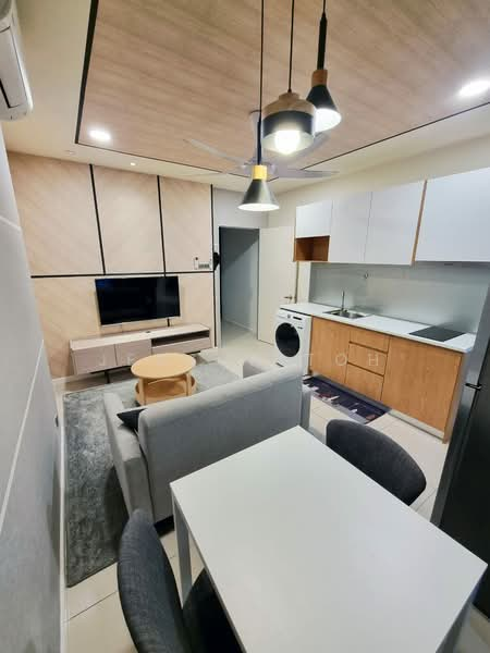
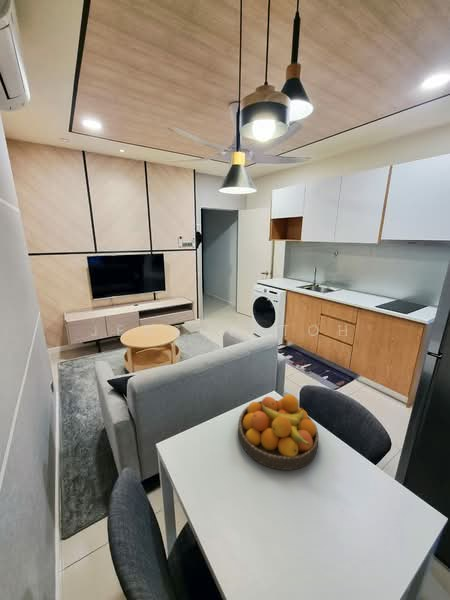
+ fruit bowl (277, 420)
